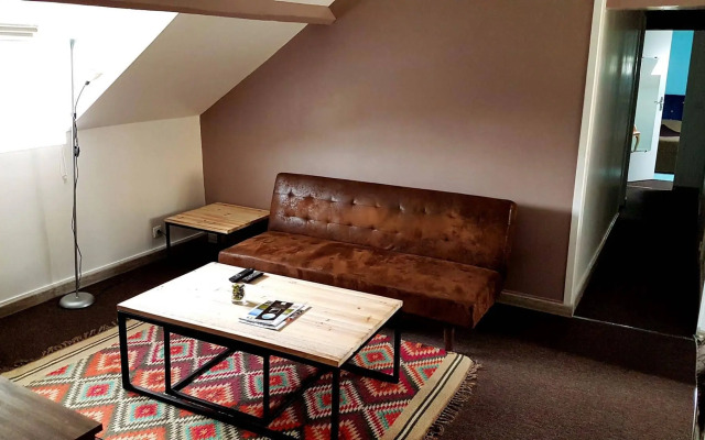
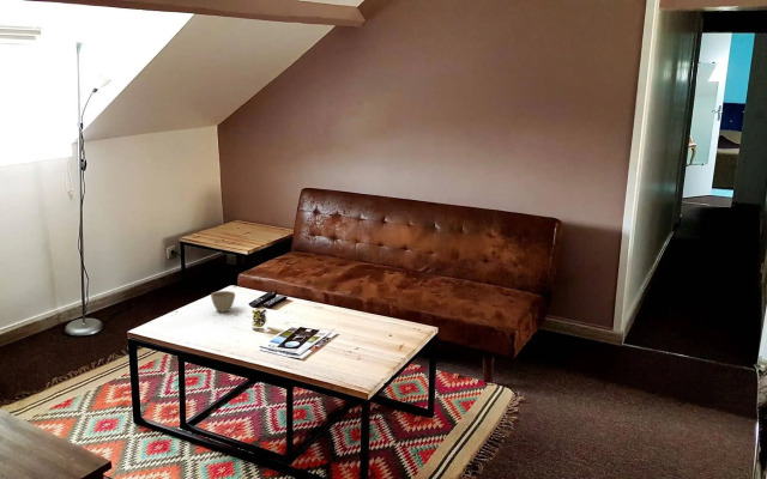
+ flower pot (223, 302)
